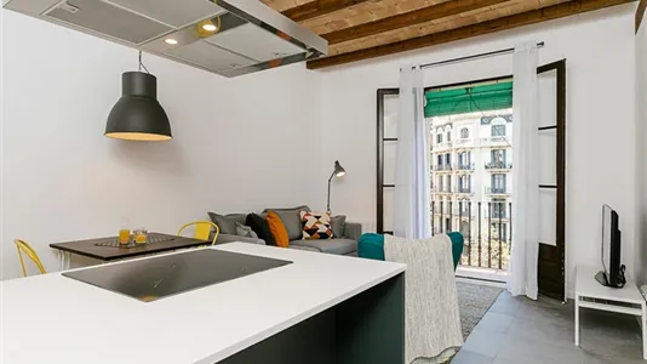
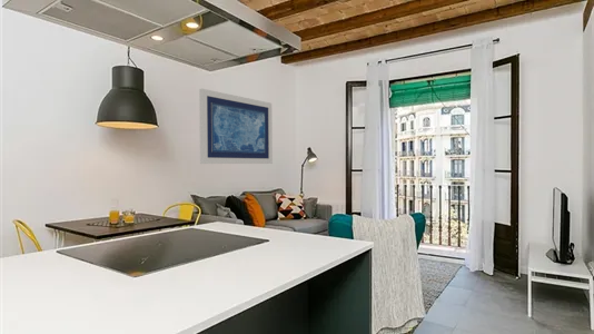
+ wall art (239, 130)
